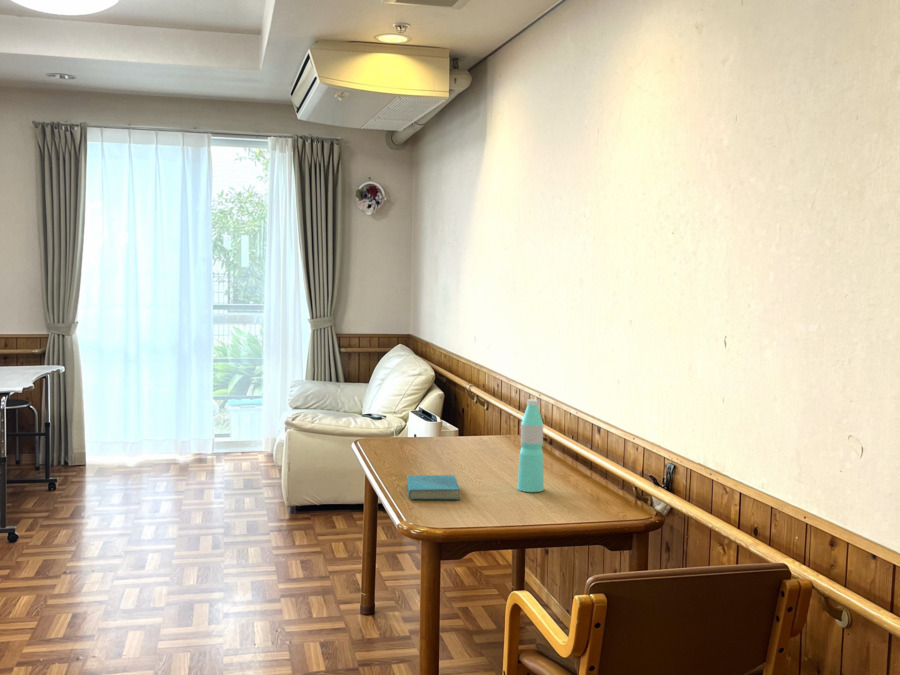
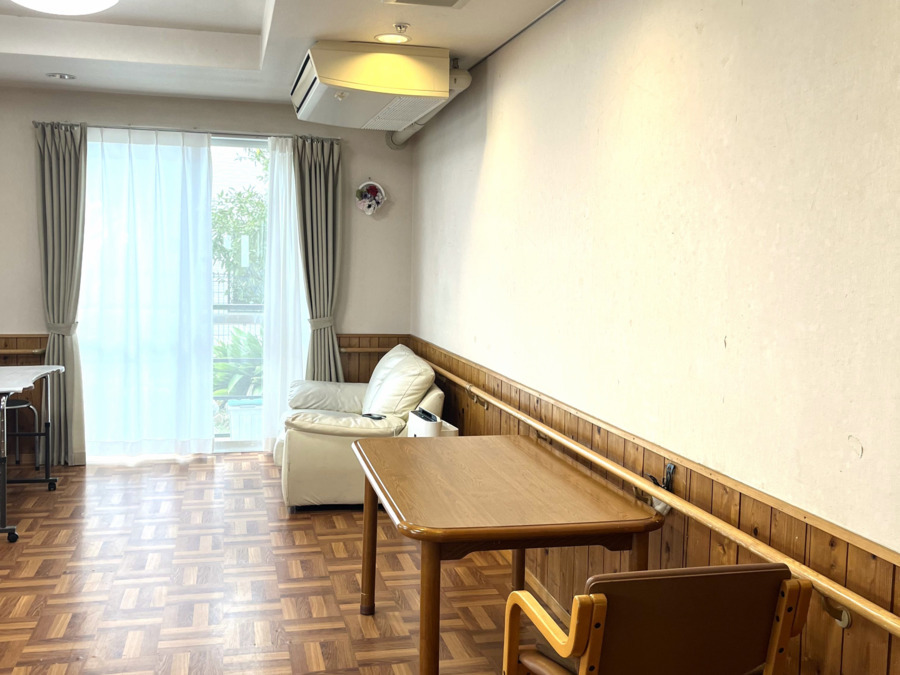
- book (432, 486)
- water bottle (531, 444)
